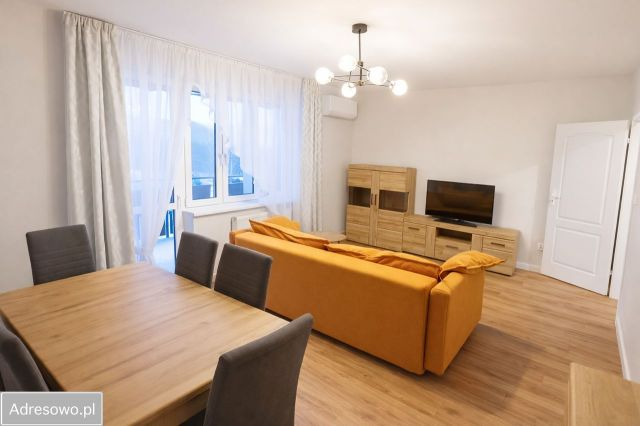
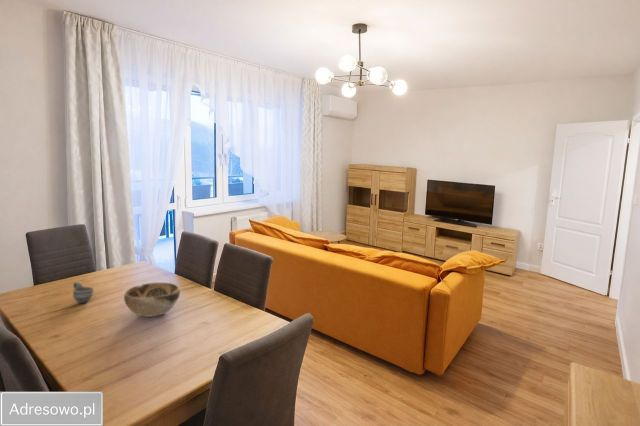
+ decorative bowl (153, 301)
+ cup (83, 292)
